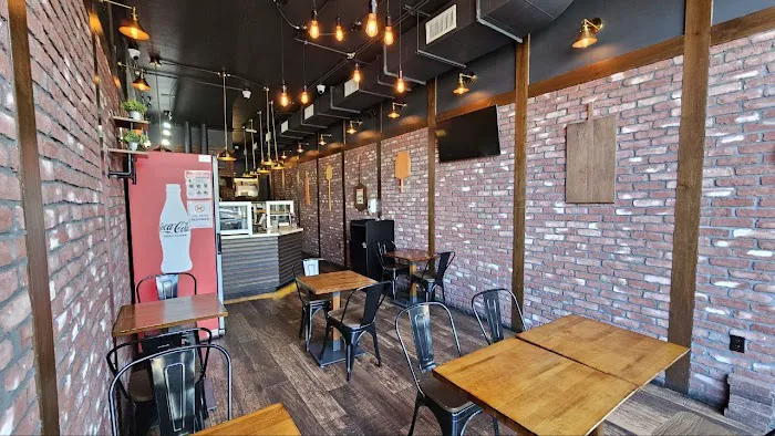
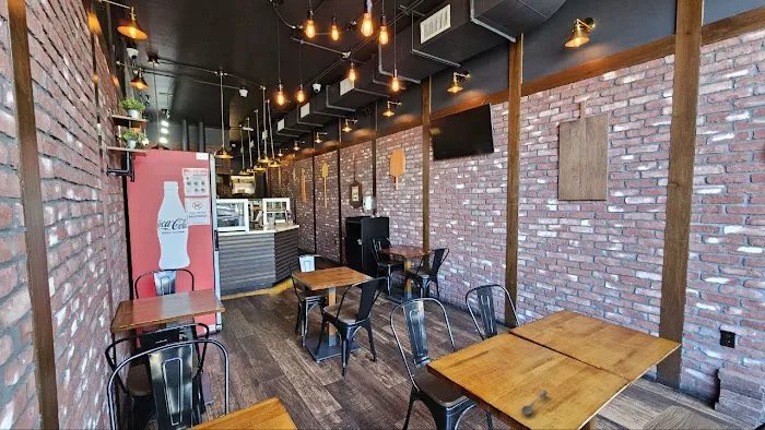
+ soupspoon (534, 402)
